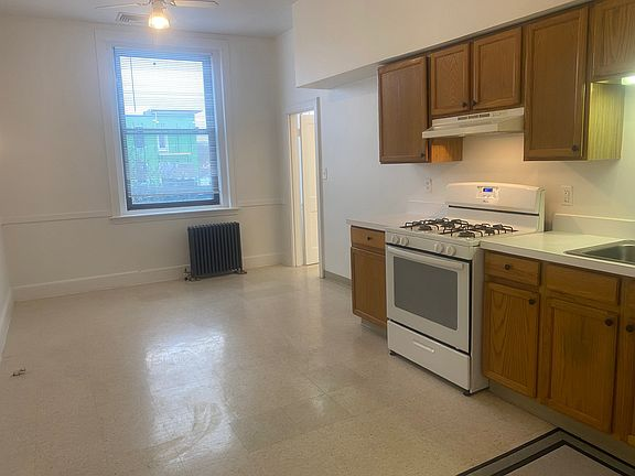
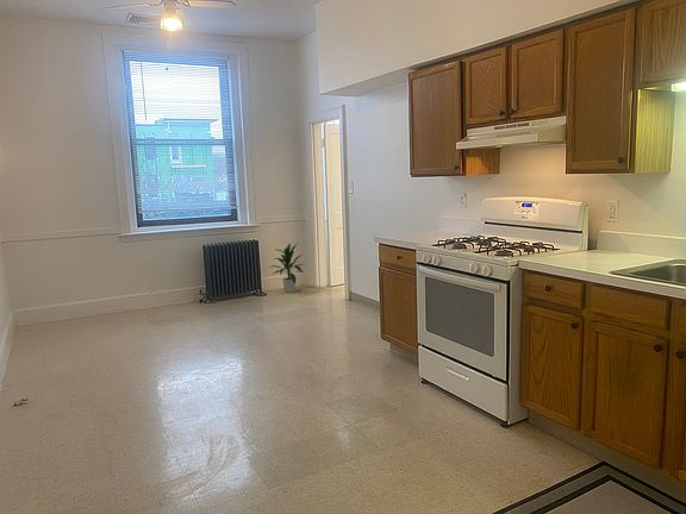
+ indoor plant (288, 267)
